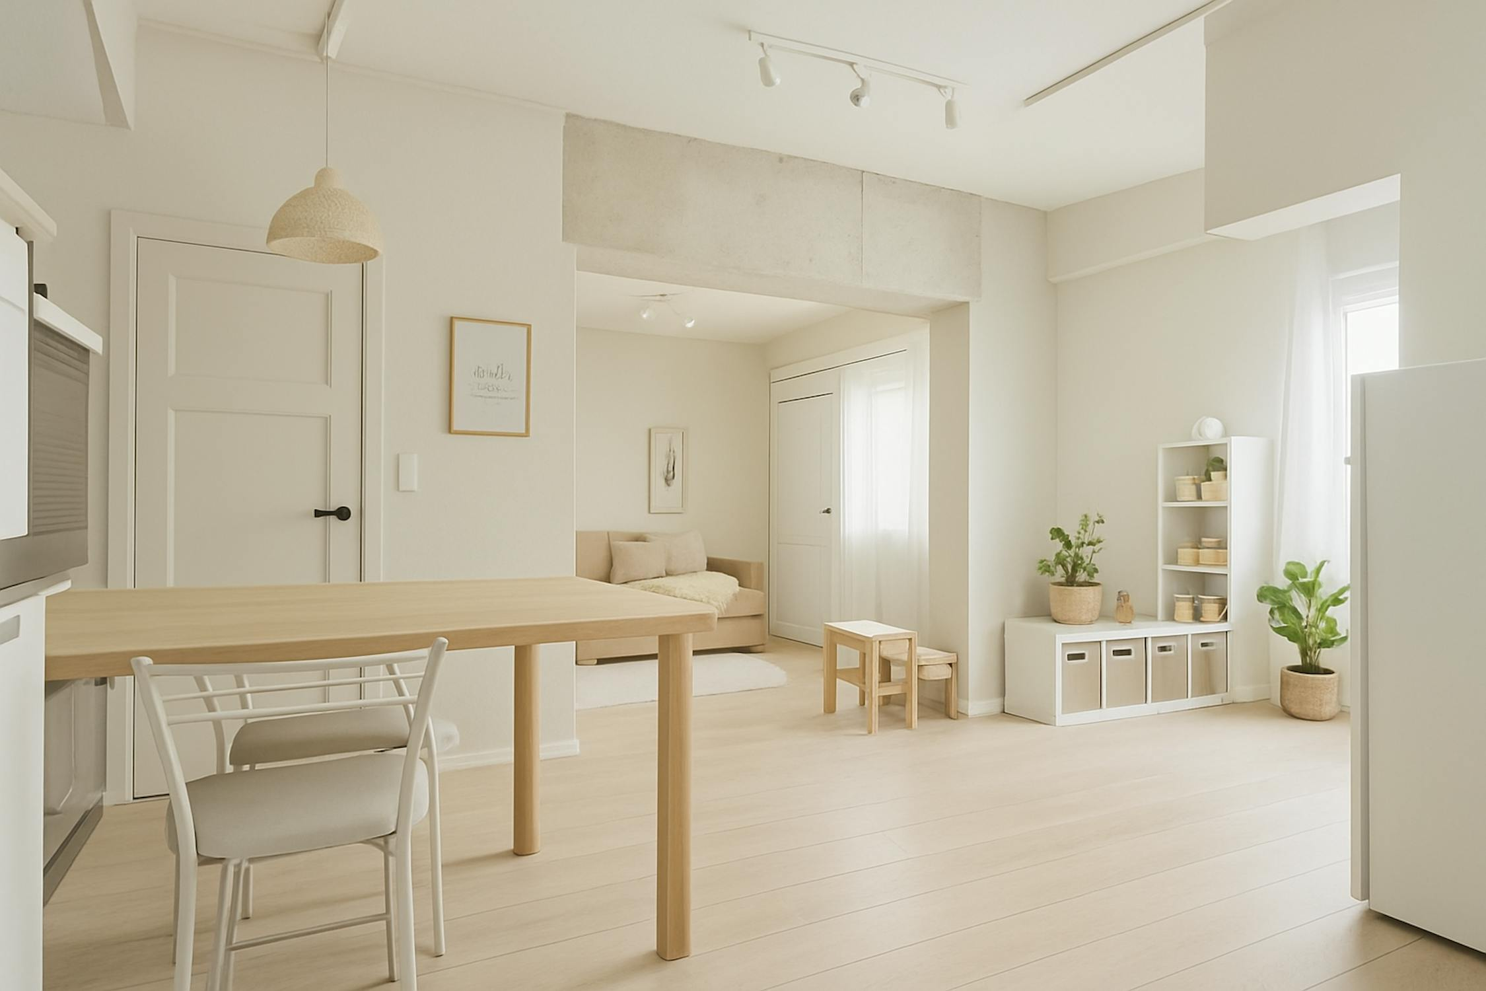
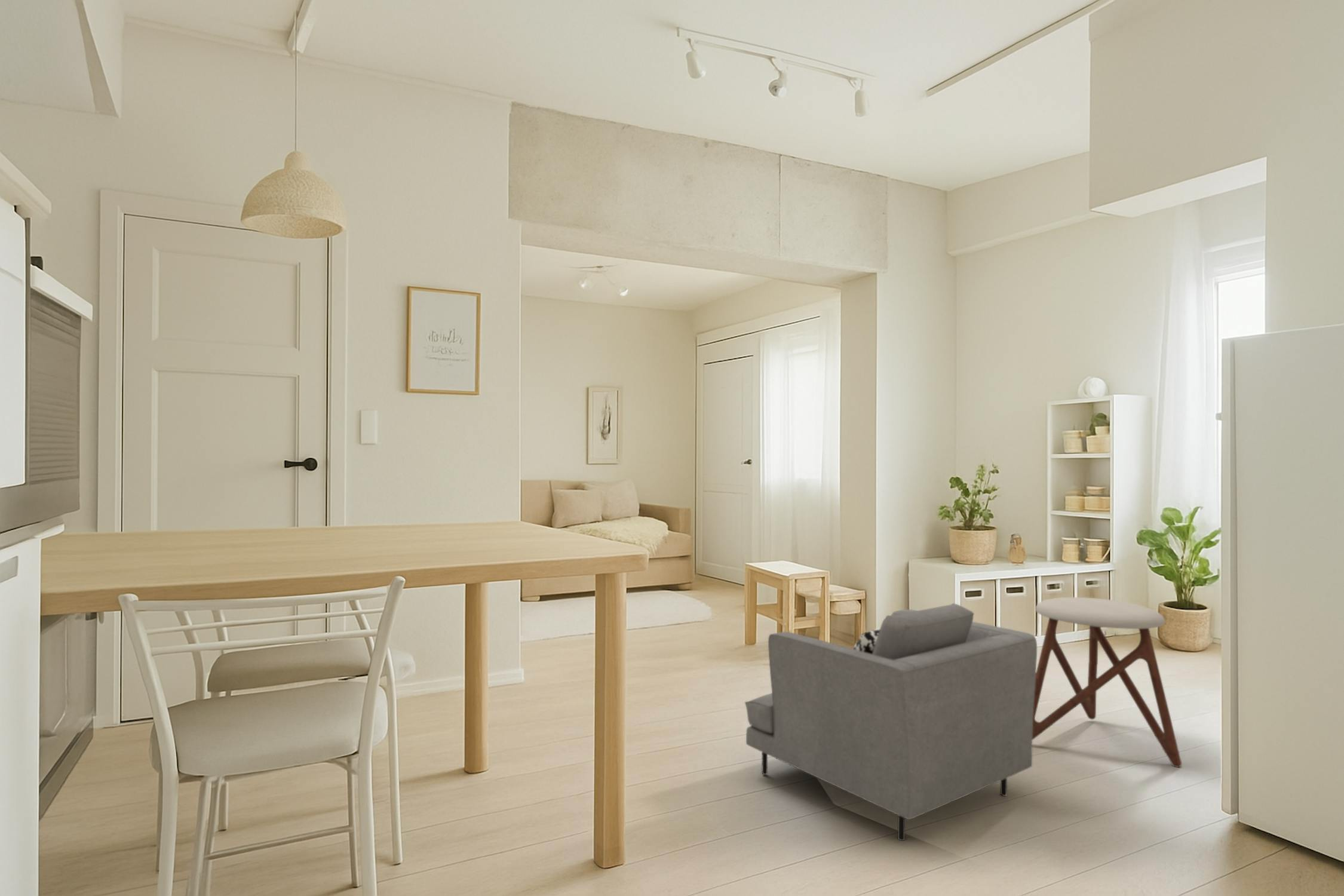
+ stool (1088, 673)
+ armchair (886, 693)
